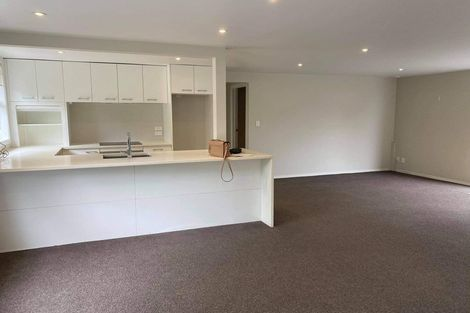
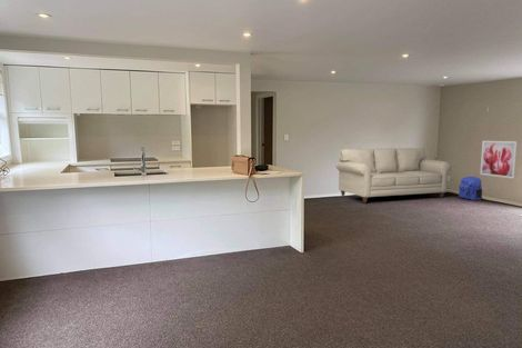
+ sofa (392, 172)
+ wall art (498, 158)
+ backpack (470, 187)
